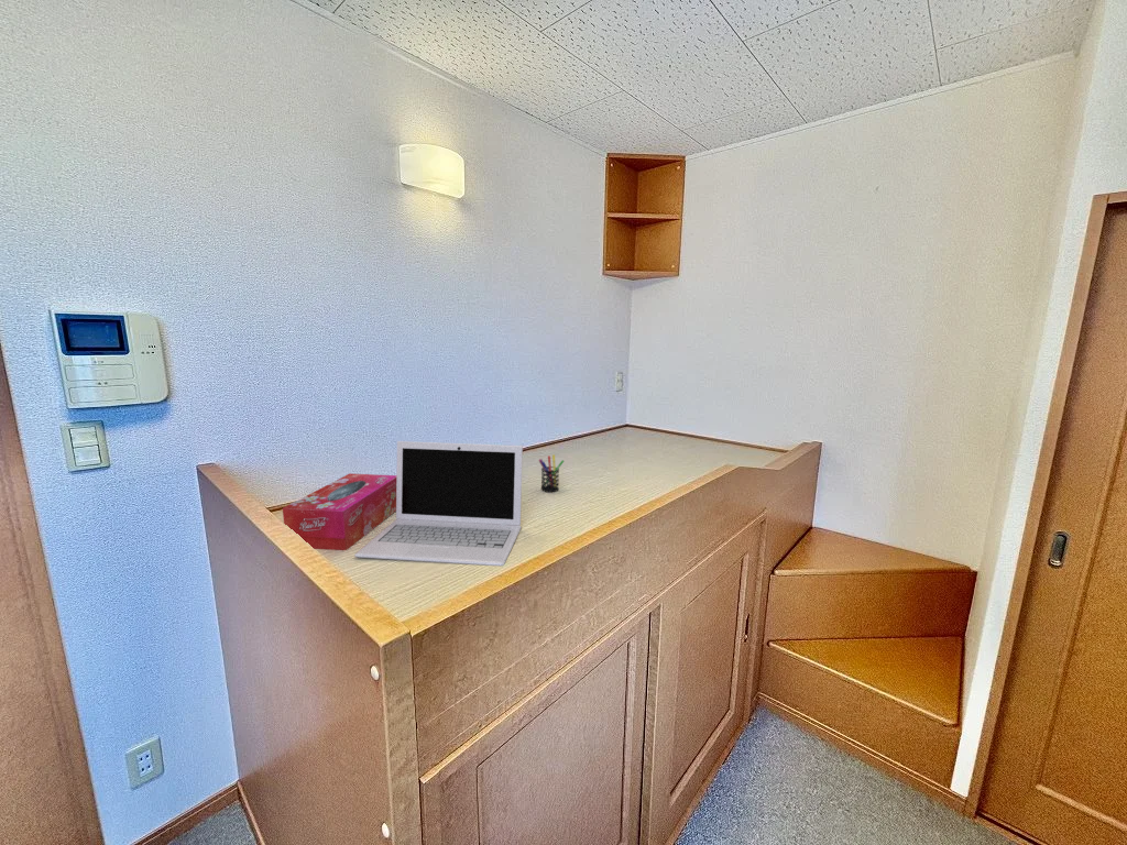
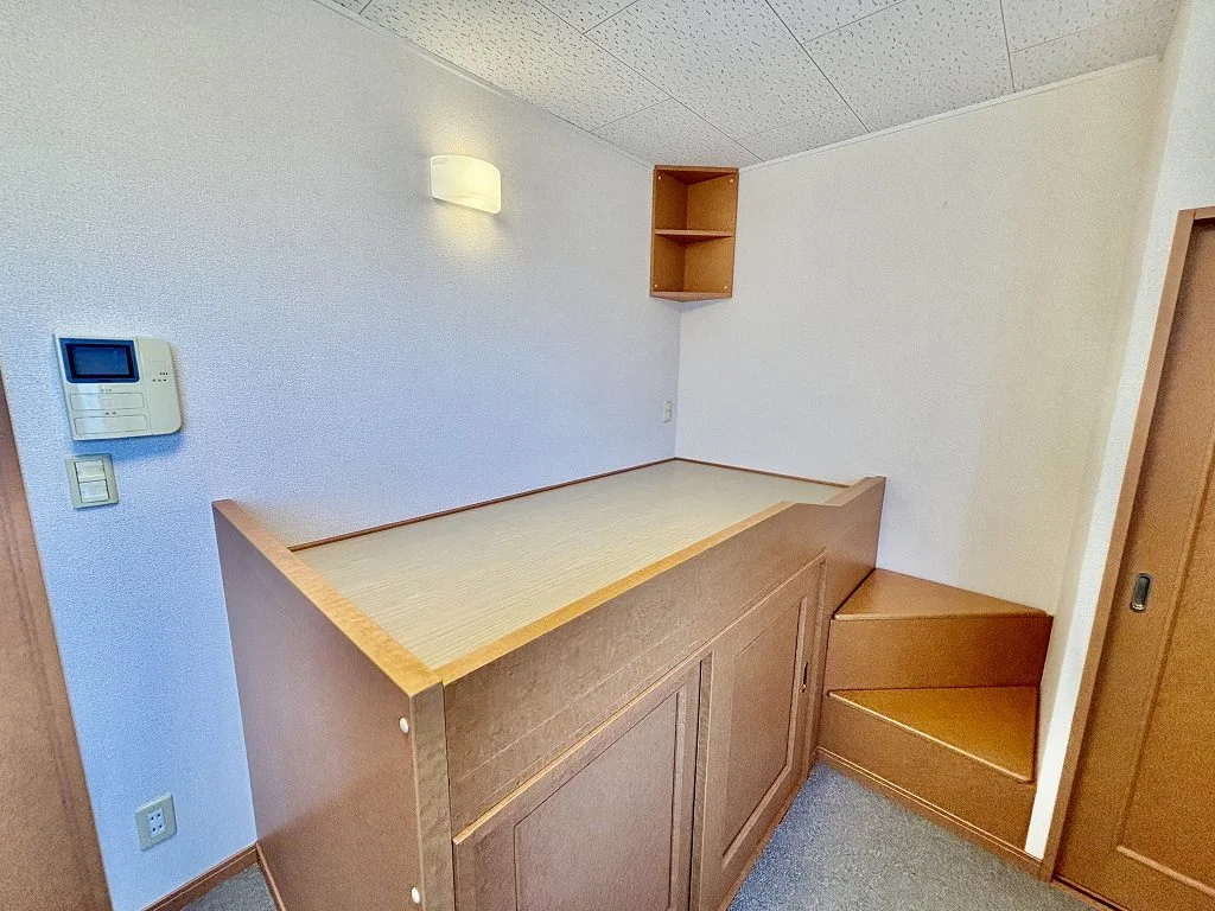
- tissue box (348, 507)
- laptop (445, 497)
- pen holder (551, 472)
